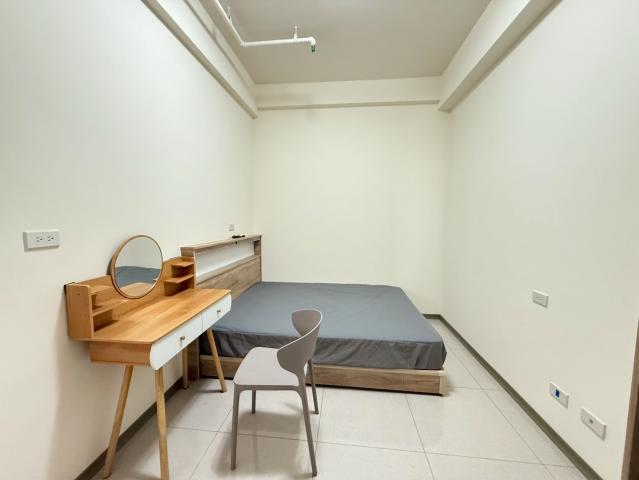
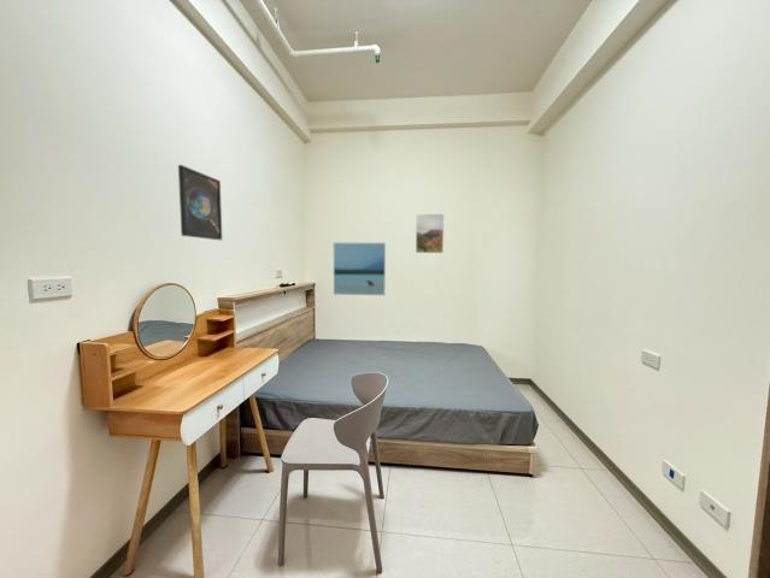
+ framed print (201, 206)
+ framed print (359, 269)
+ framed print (429, 234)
